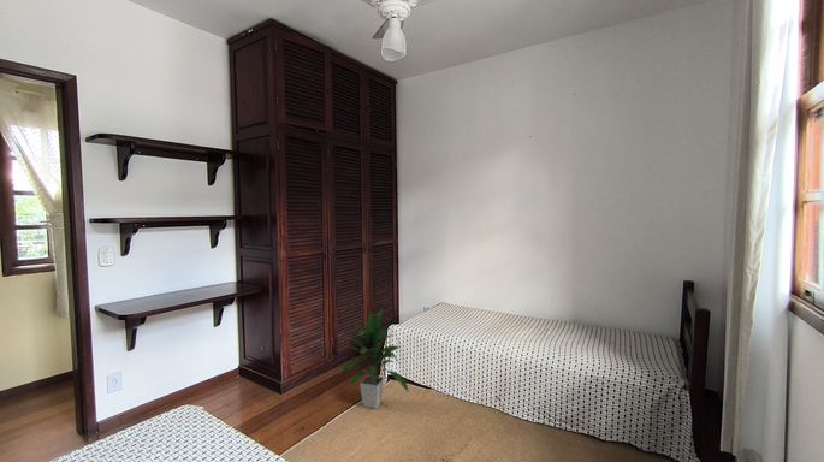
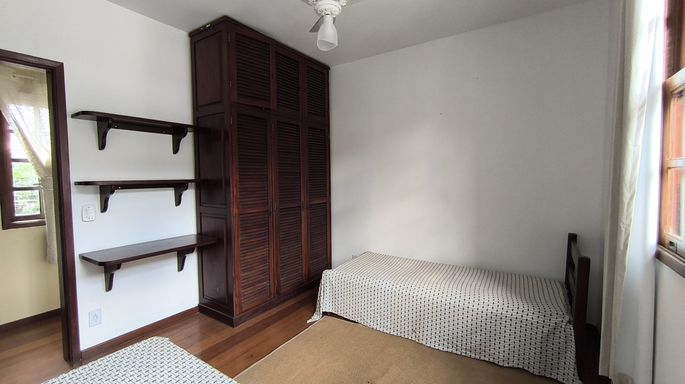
- indoor plant (373, 360)
